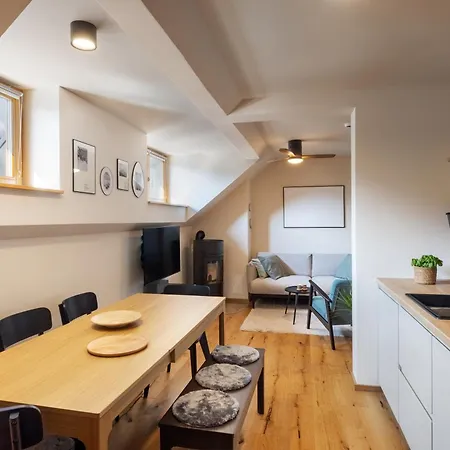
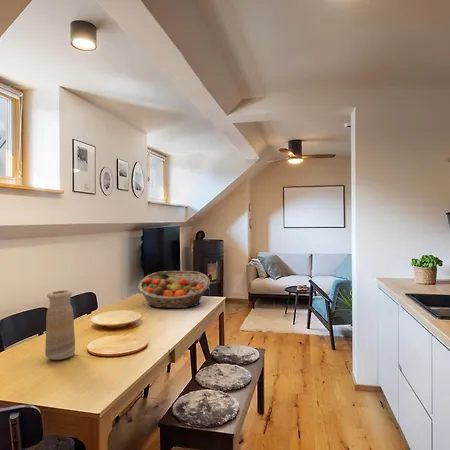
+ vase (60, 324)
+ fruit basket (174, 288)
